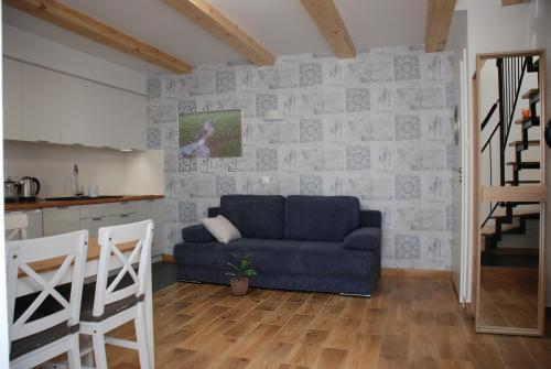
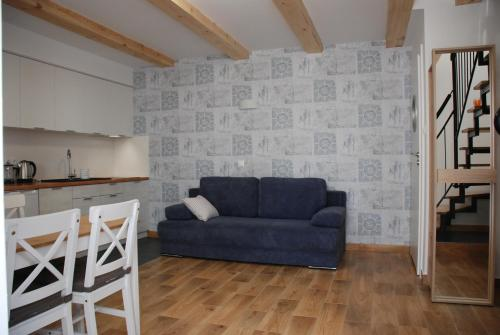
- potted plant (240, 273)
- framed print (209, 134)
